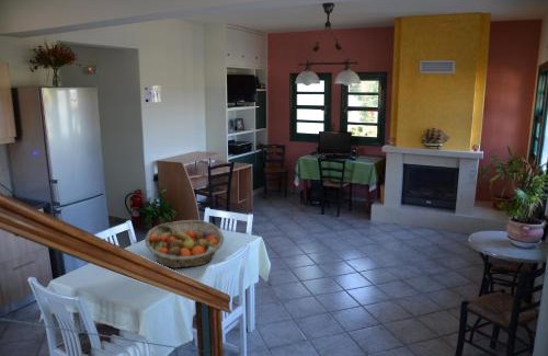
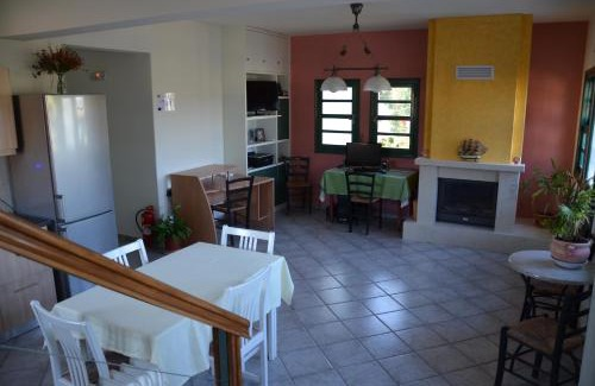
- fruit basket (184, 243)
